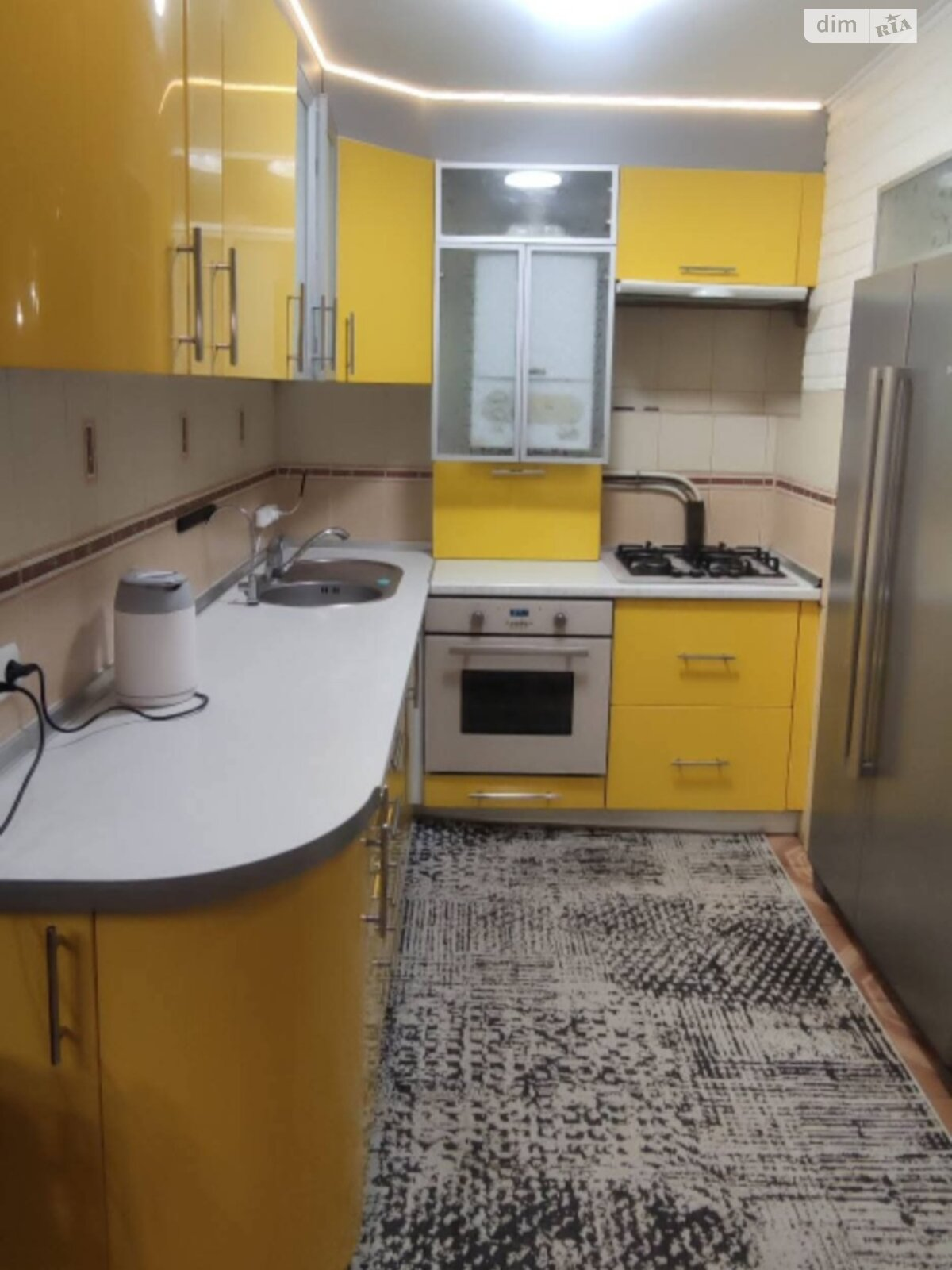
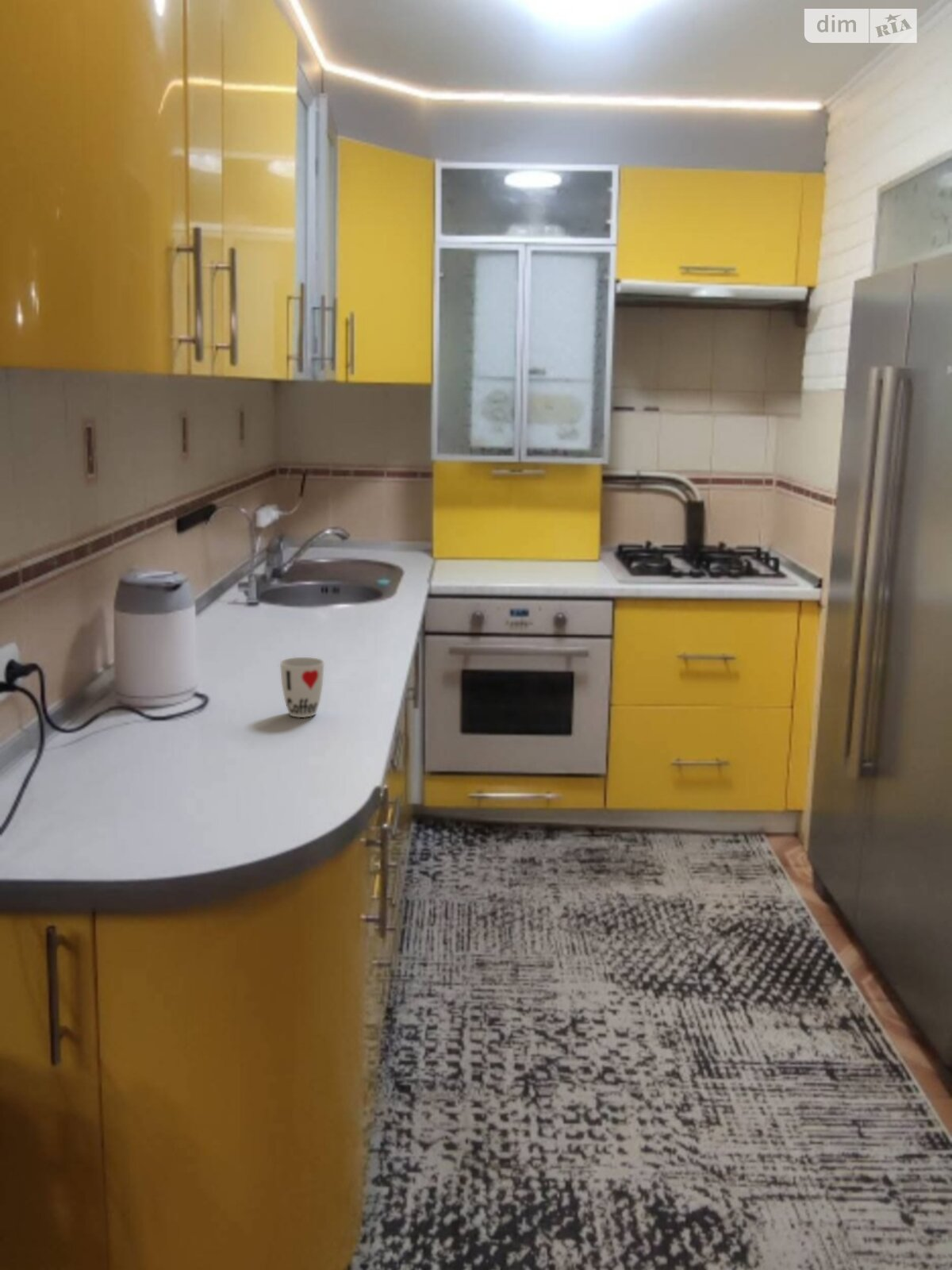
+ cup (302, 687)
